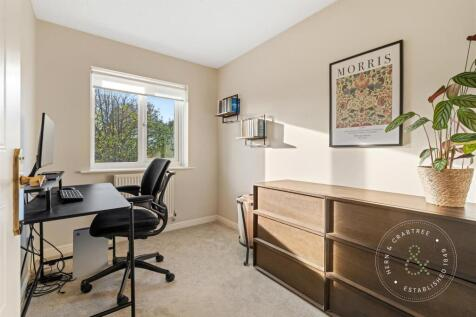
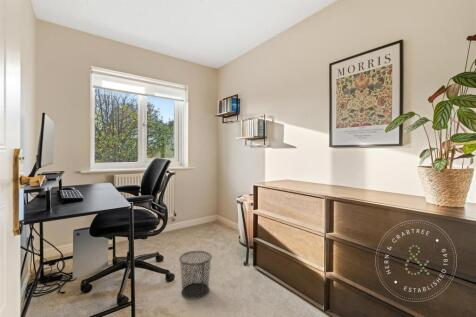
+ waste bin (195, 273)
